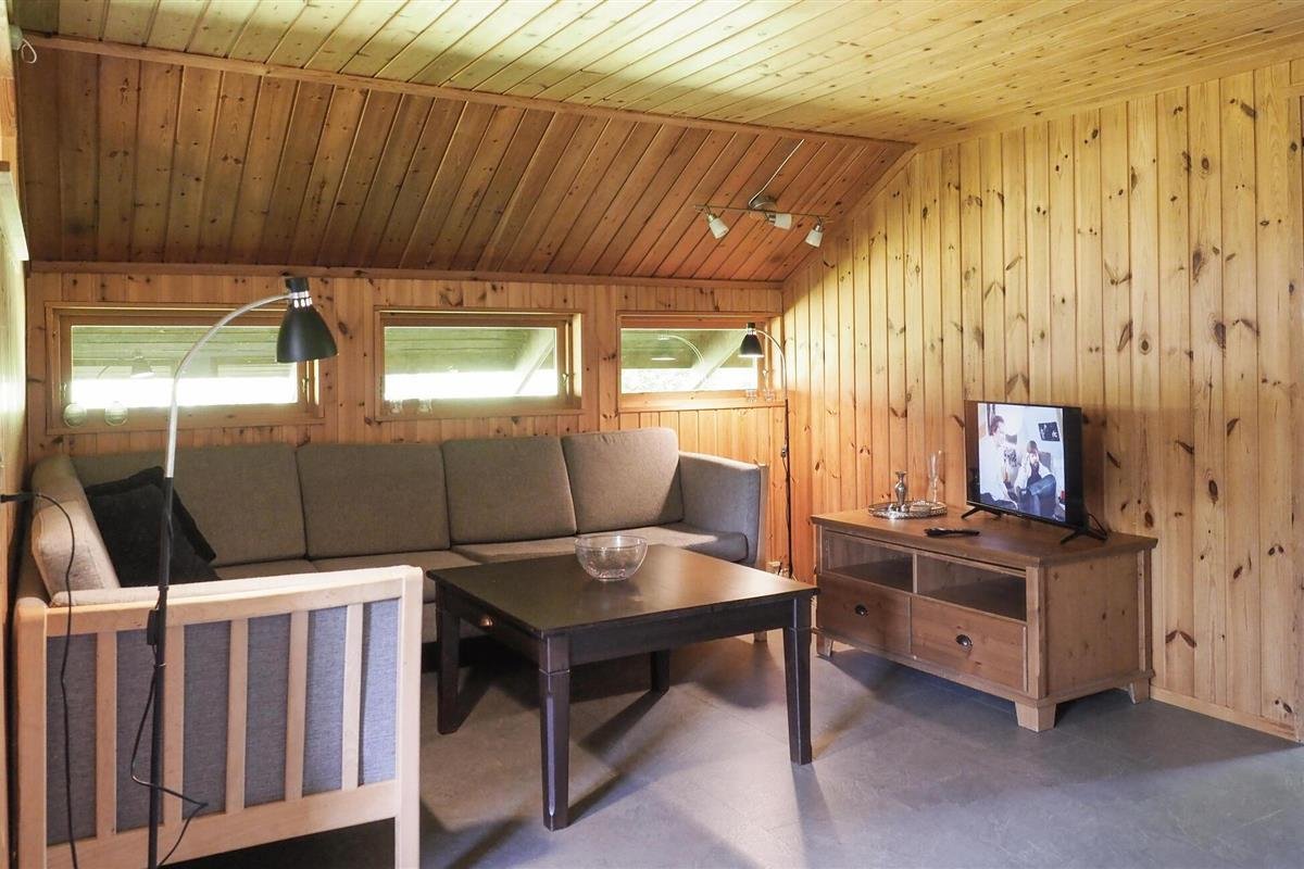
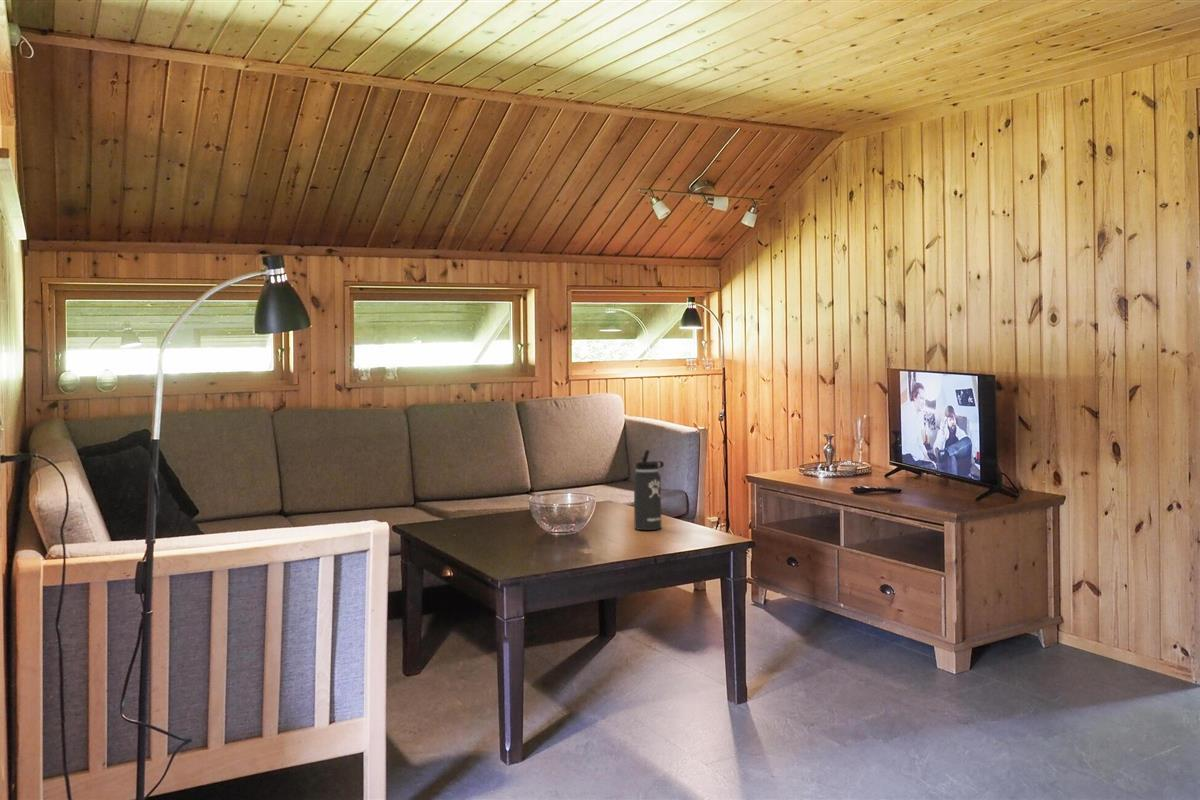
+ thermos bottle (649, 489)
